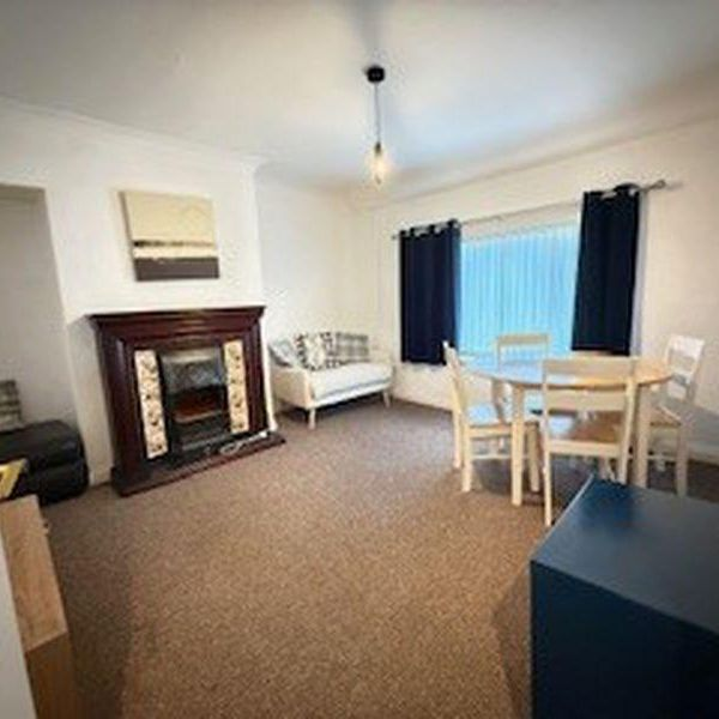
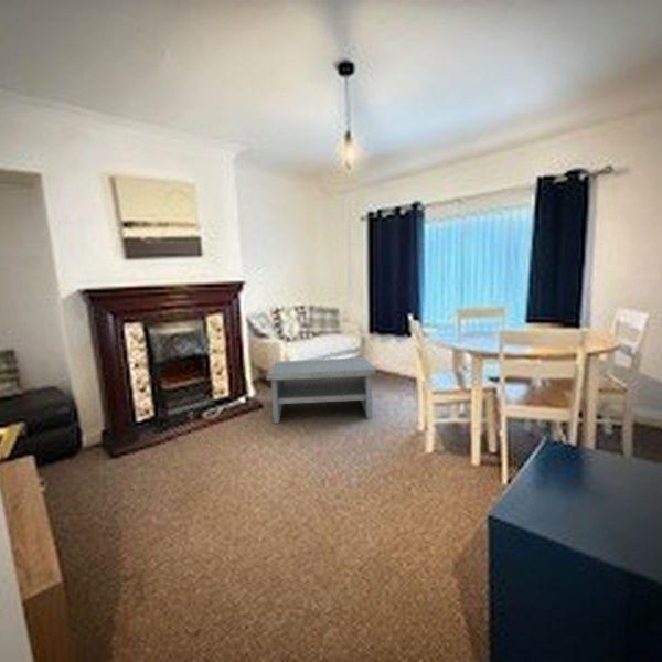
+ coffee table (321, 385)
